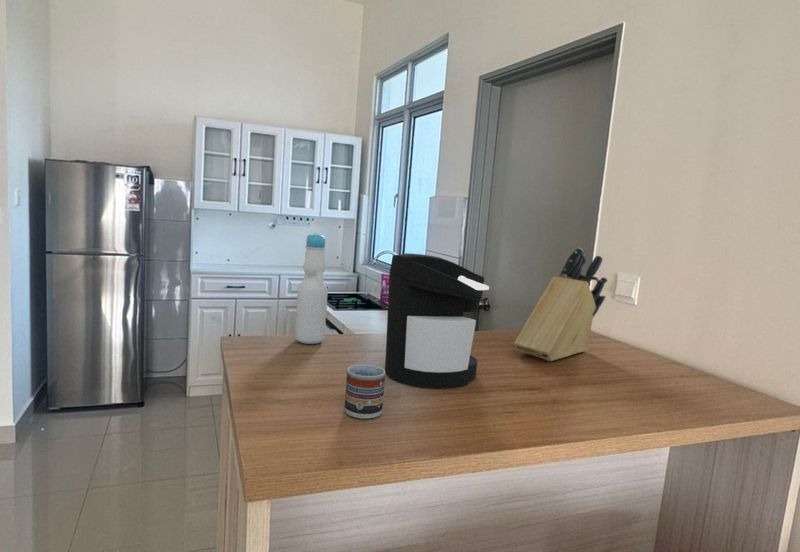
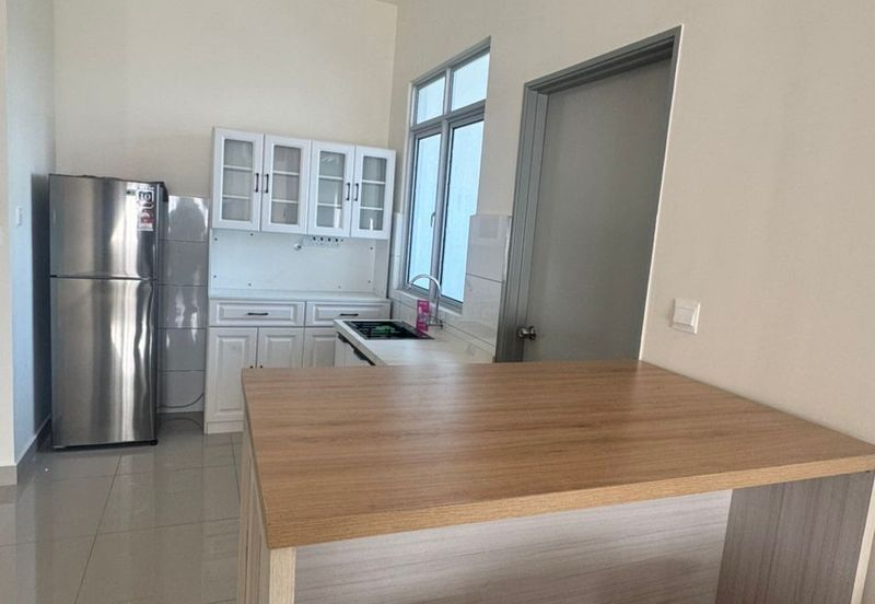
- coffee maker (439, 315)
- bottle (312, 287)
- cup (363, 388)
- knife block (565, 300)
